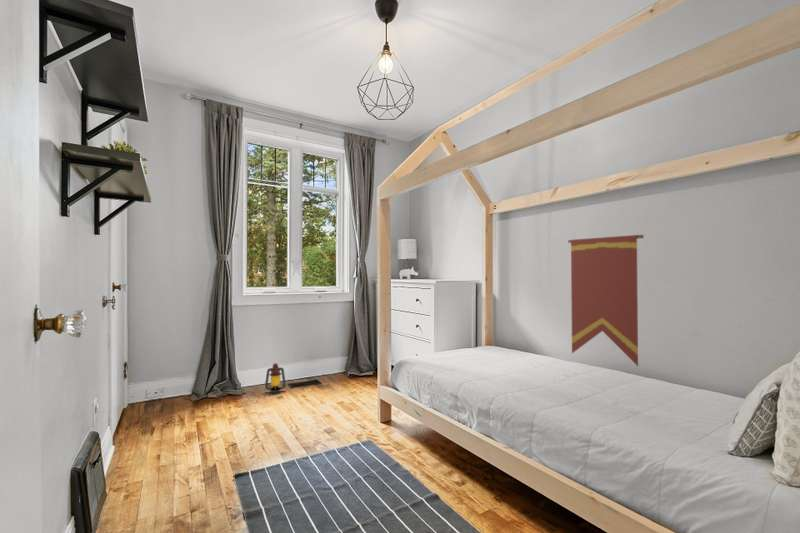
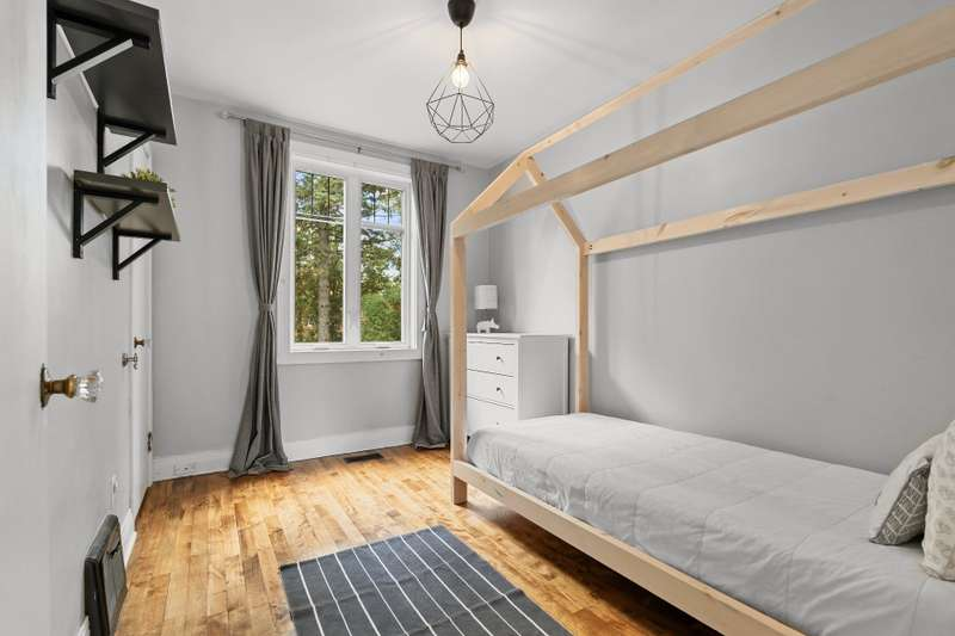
- lantern (275, 377)
- pennant (603, 298)
